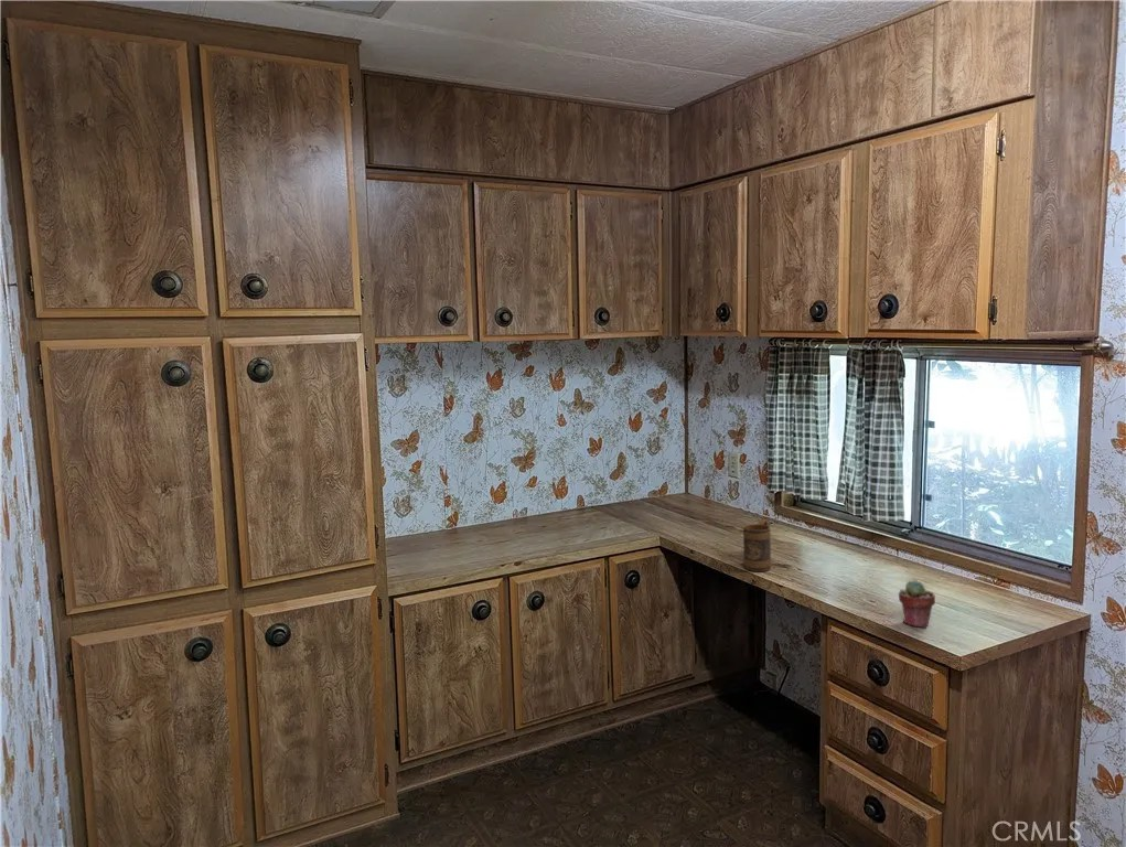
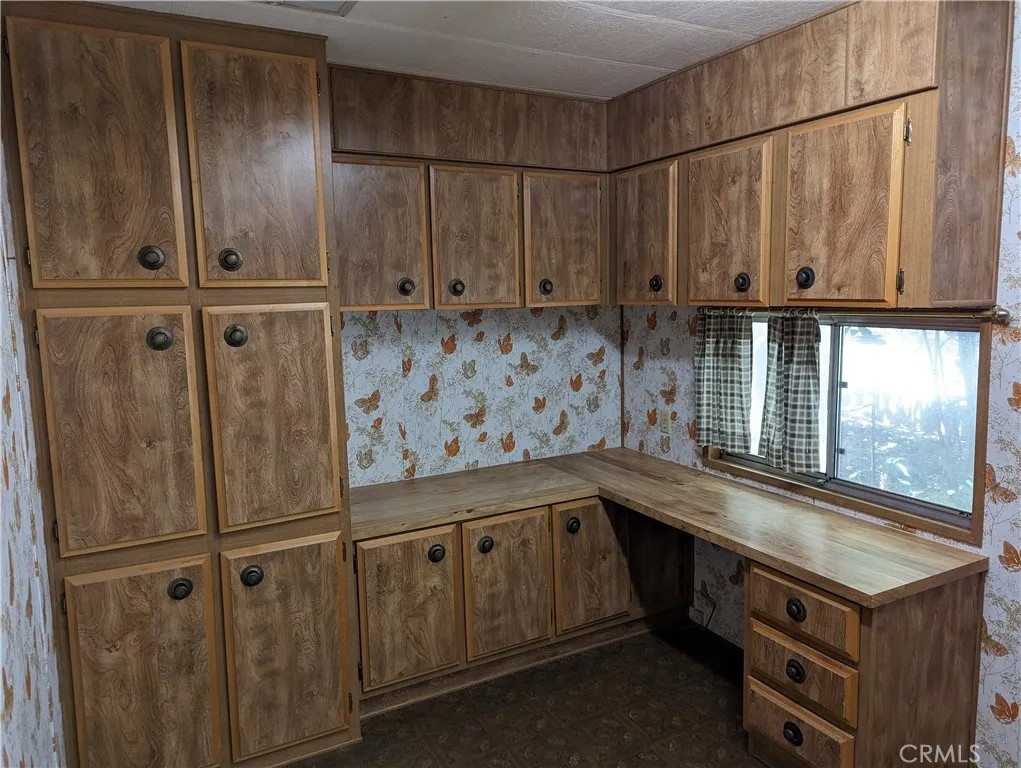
- potted succulent (915, 602)
- mug (759, 544)
